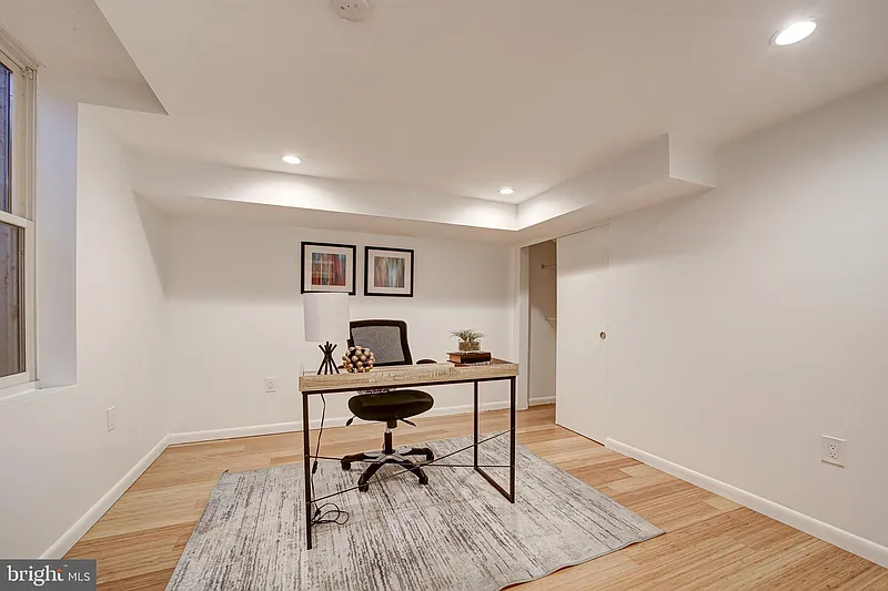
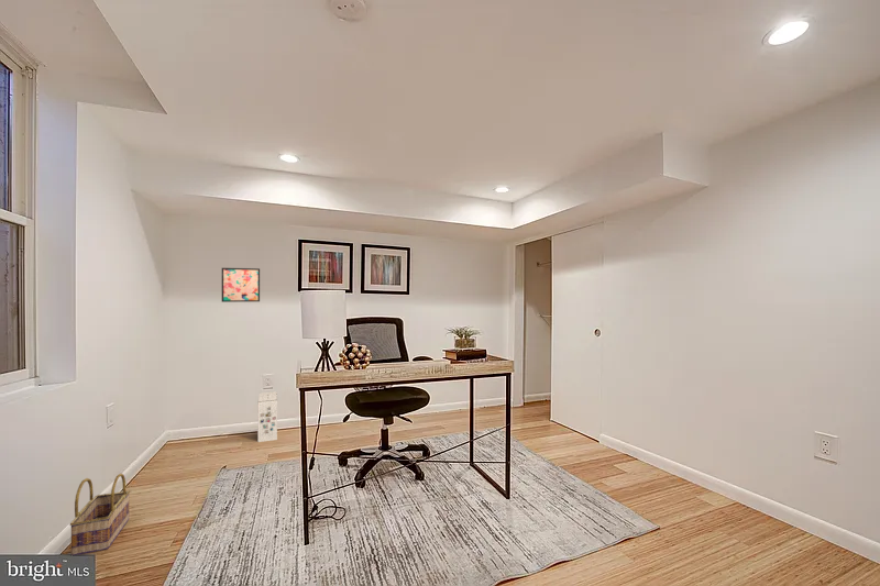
+ basket (101, 506)
+ wall art (241, 285)
+ cardboard box (267, 416)
